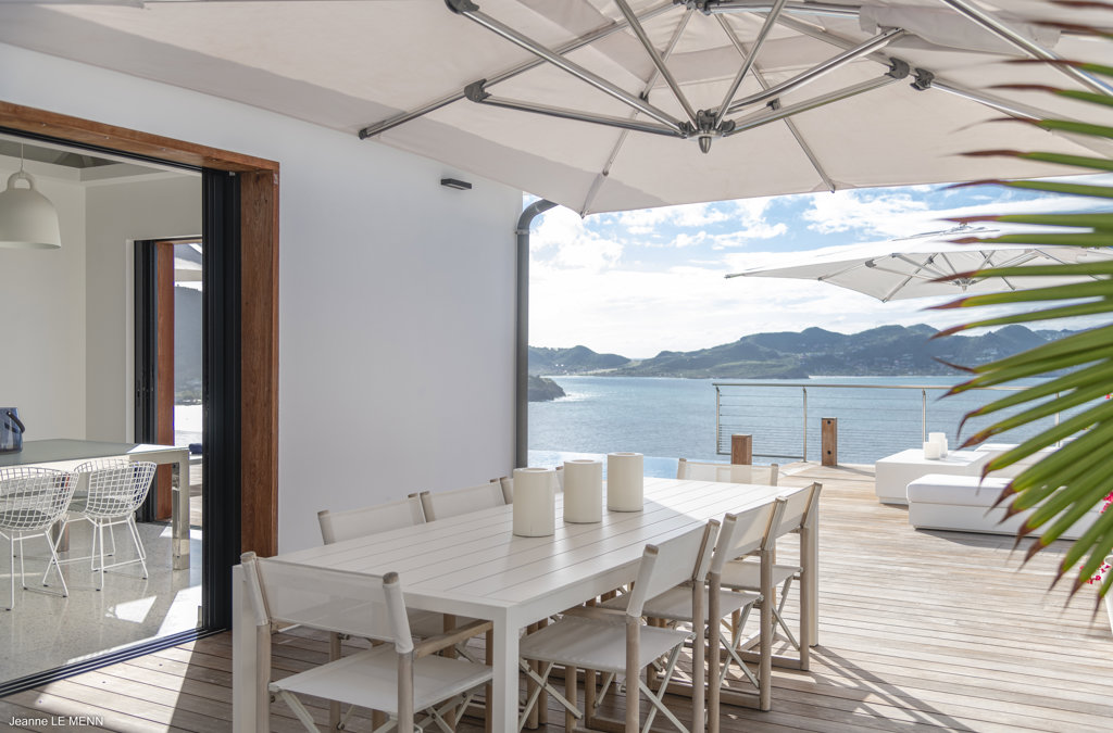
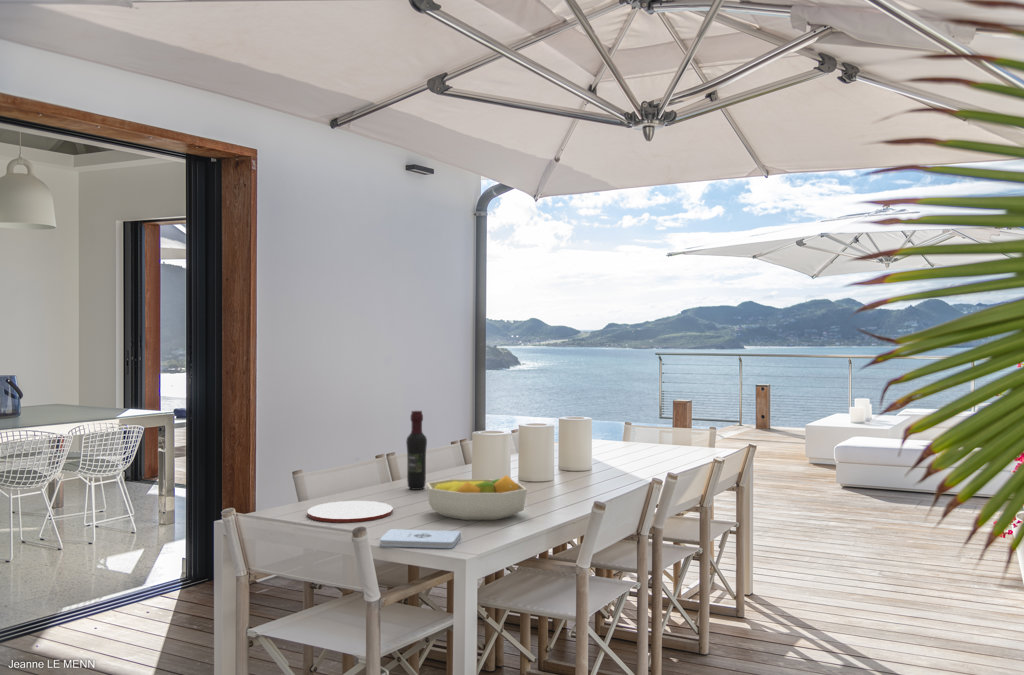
+ wine bottle (416, 449)
+ notepad (420, 538)
+ plate (350, 511)
+ fruit bowl (475, 493)
